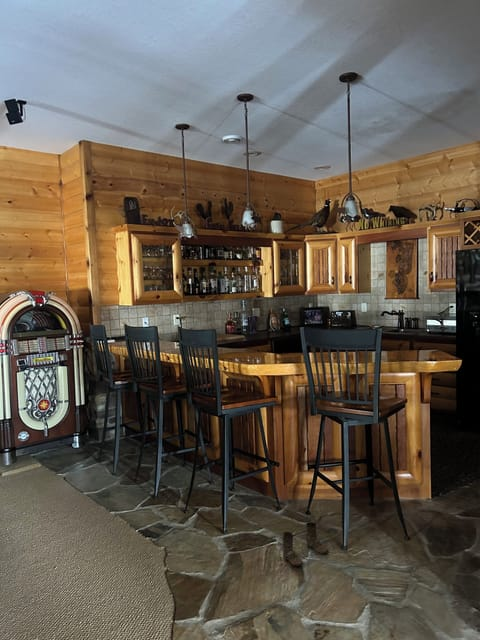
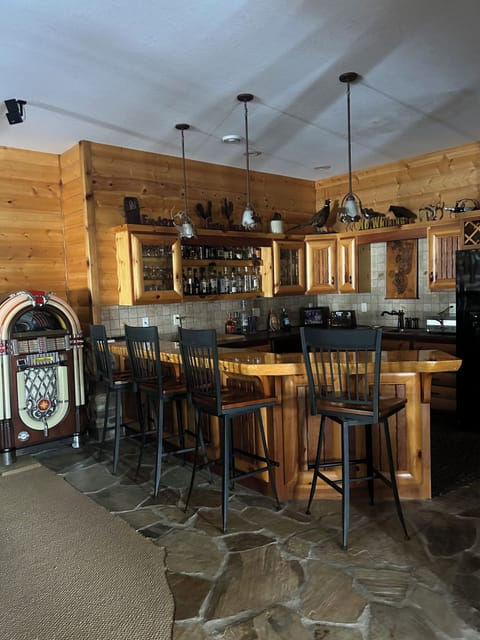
- boots (307, 543)
